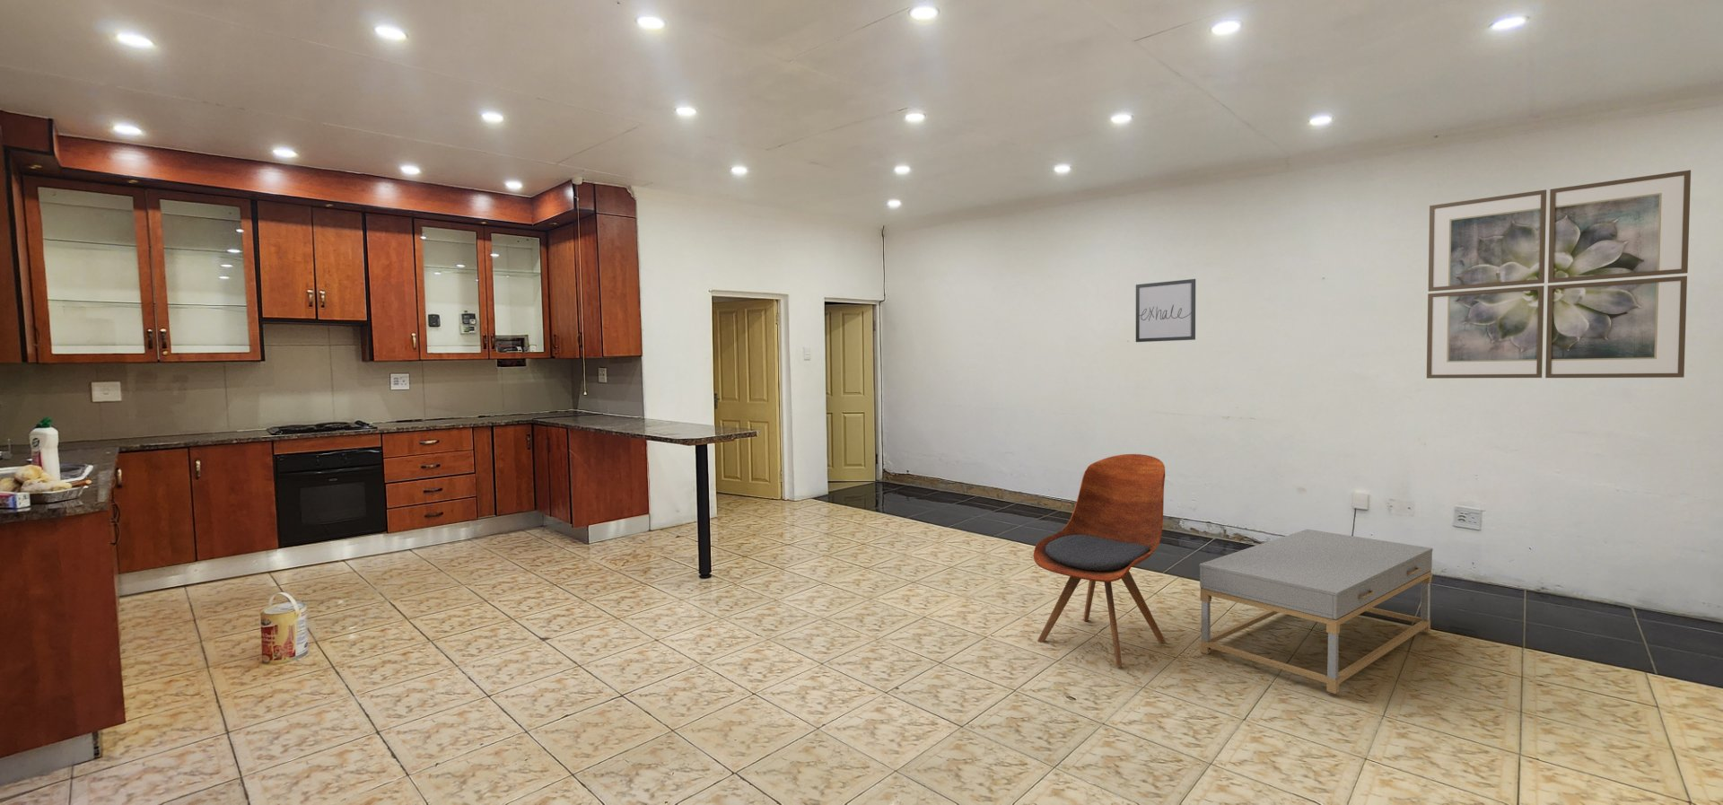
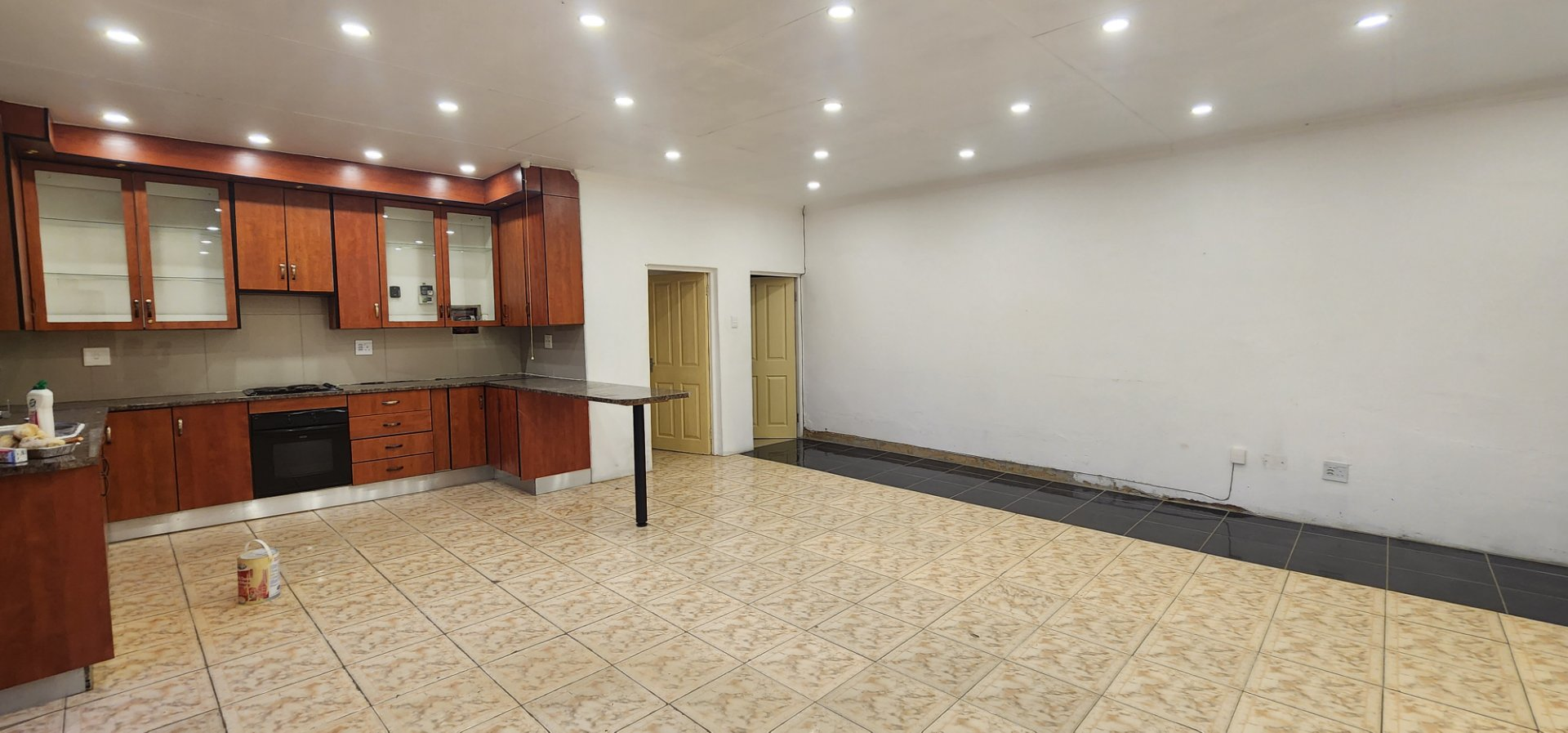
- dining chair (1102, 551)
- wall art (1165, 312)
- wall art (1544, 282)
- coffee table (1321, 600)
